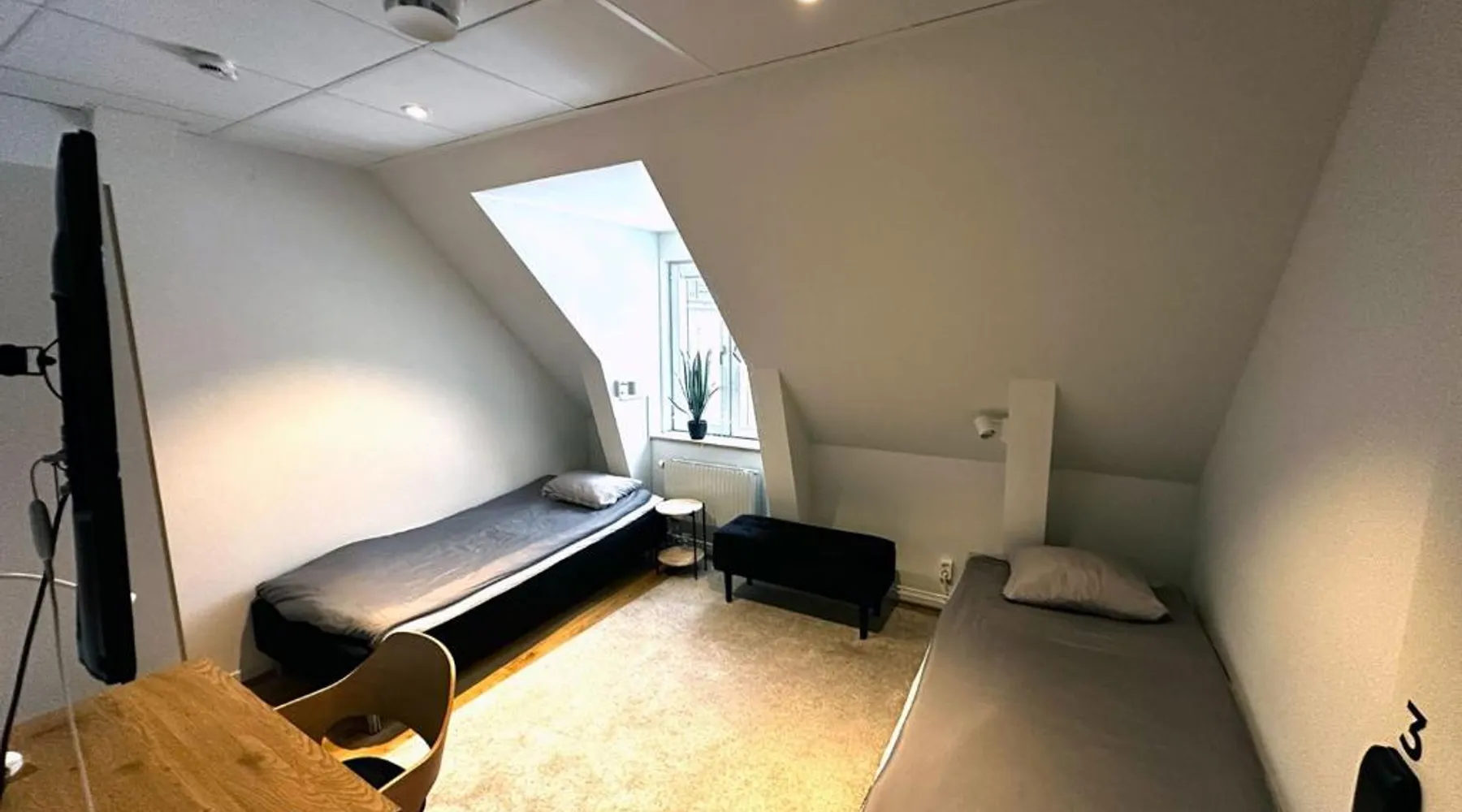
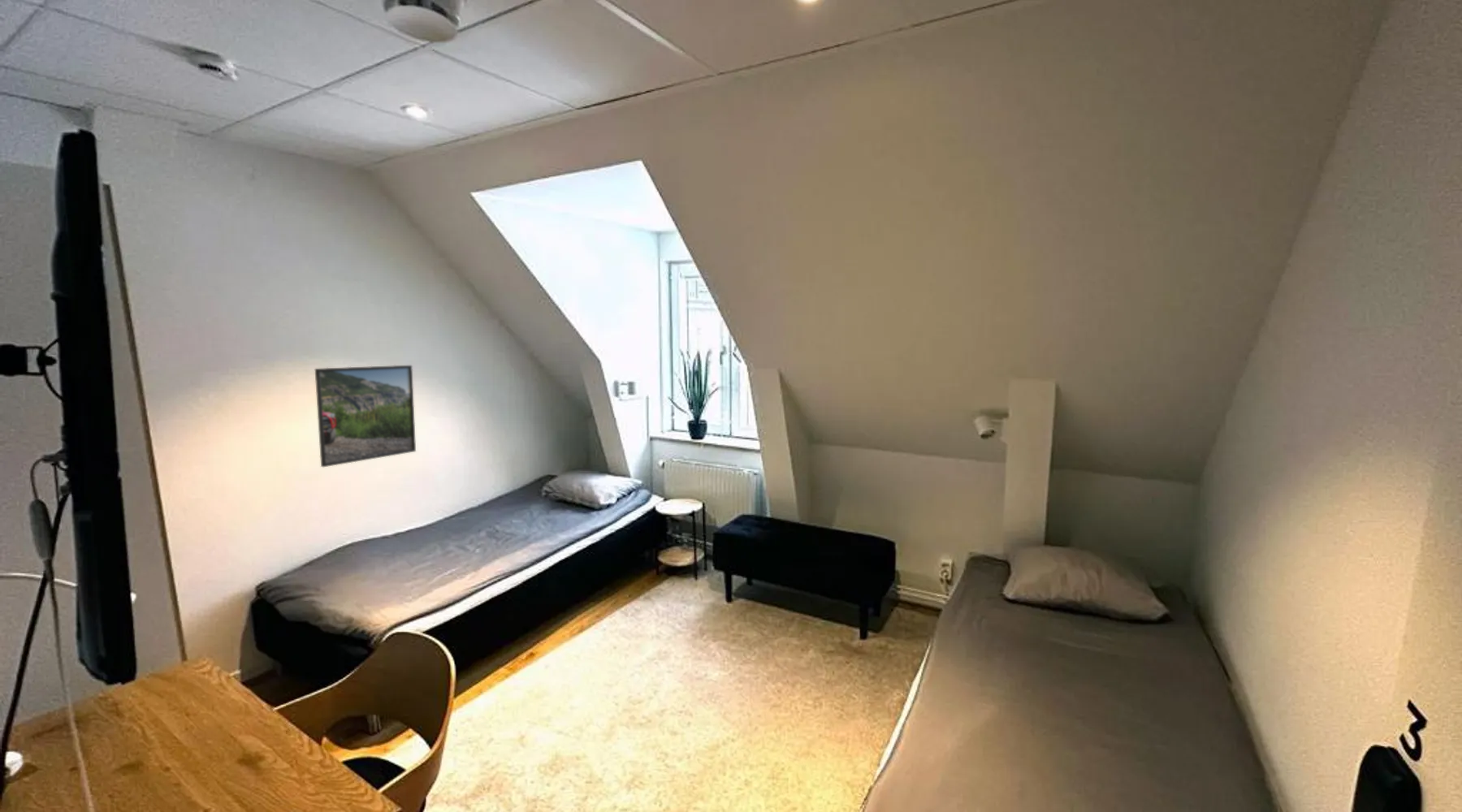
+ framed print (369, 412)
